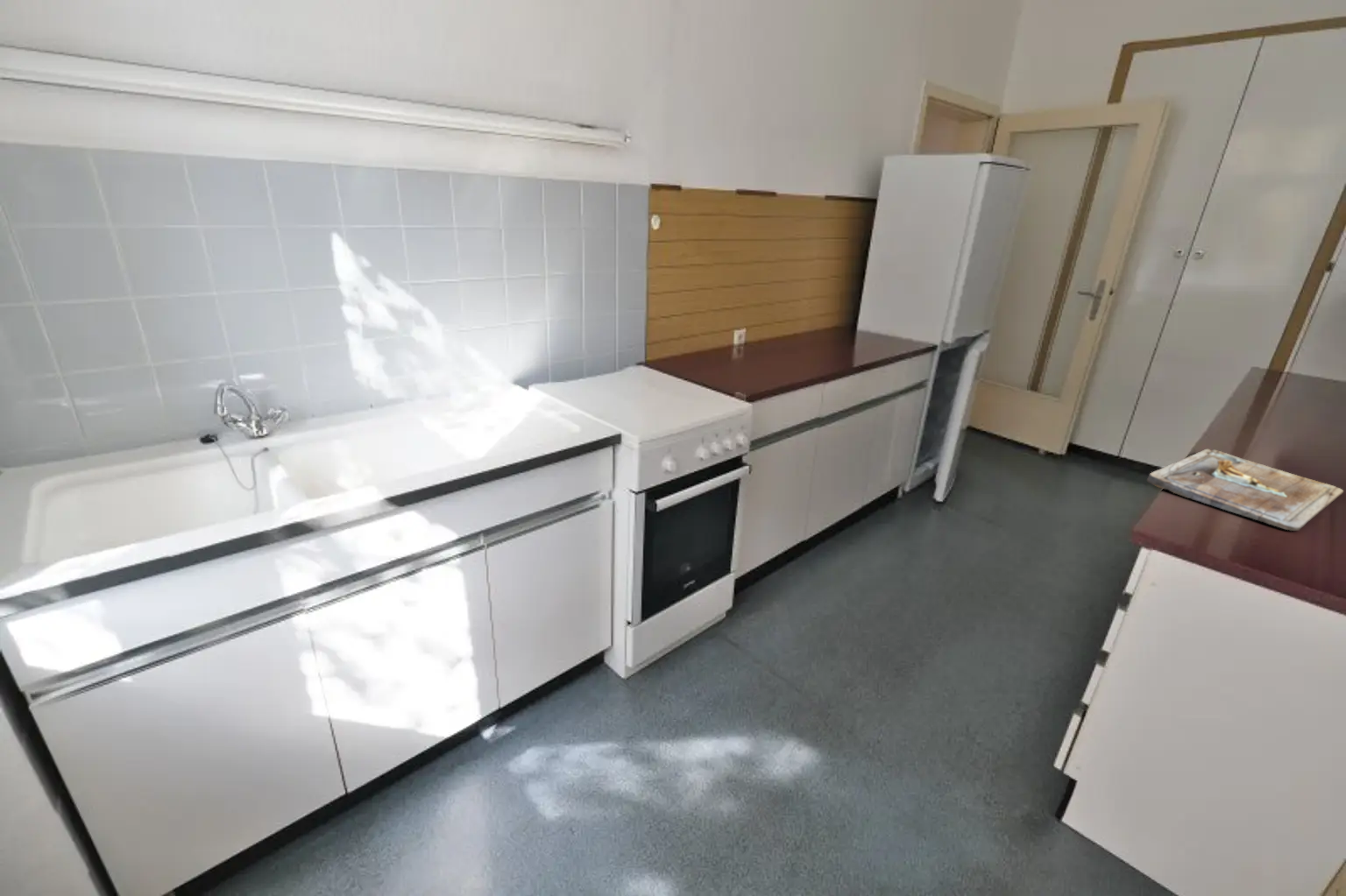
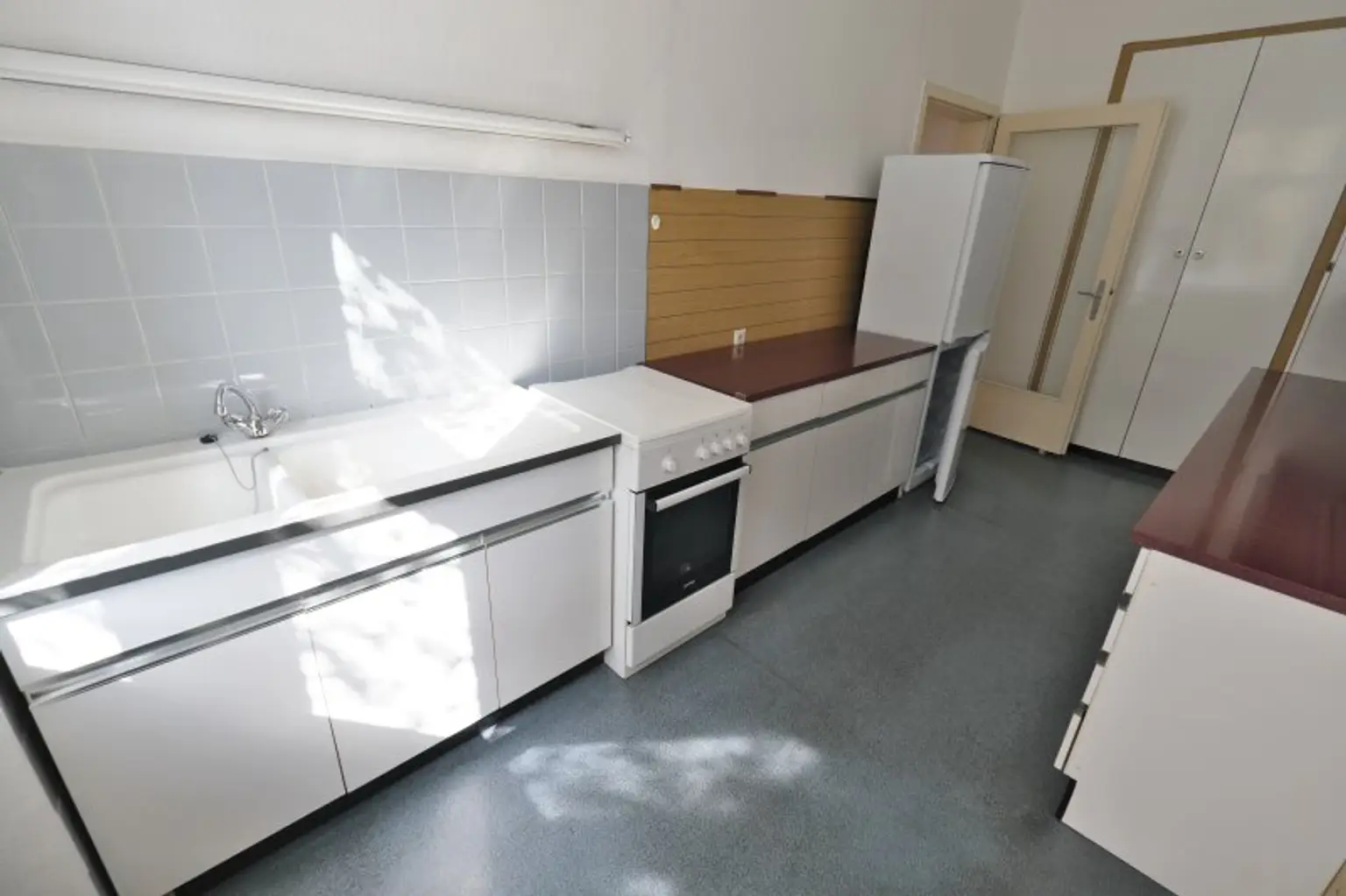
- cutting board (1248, 476)
